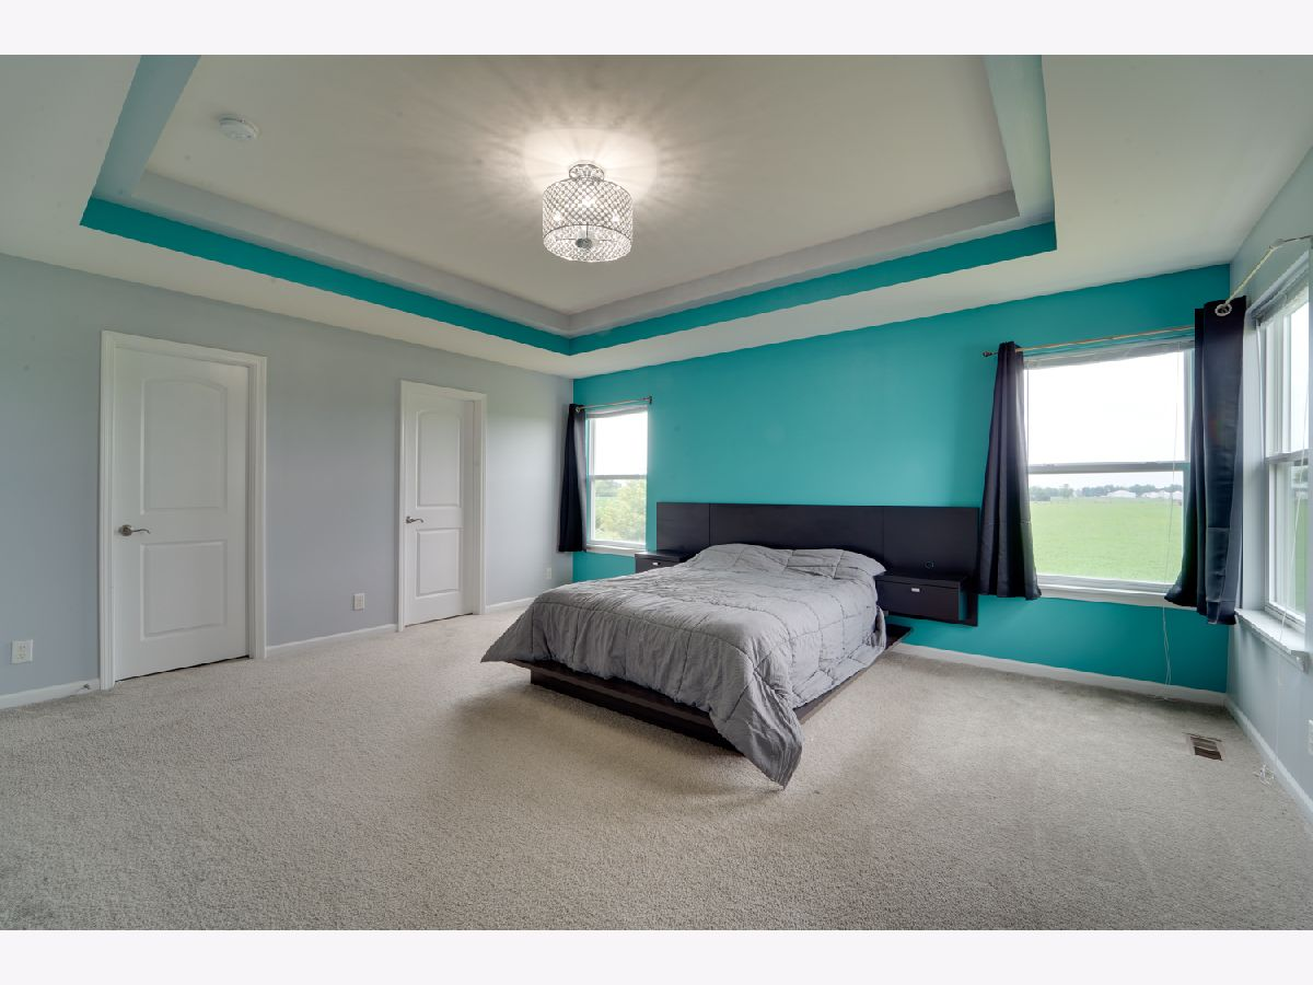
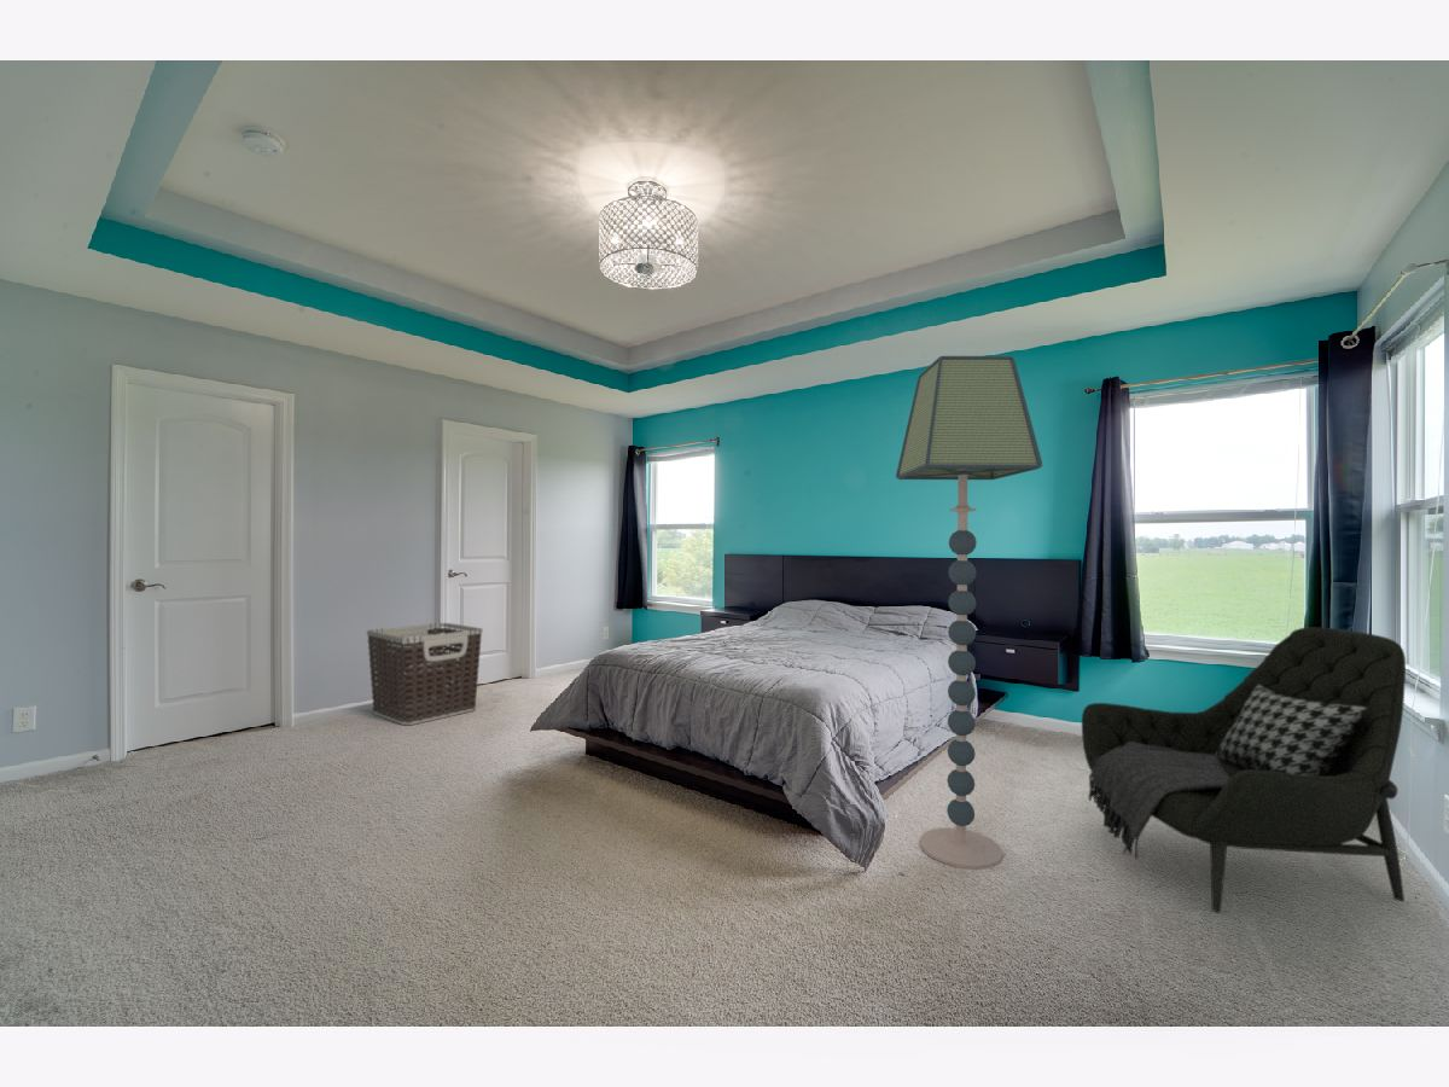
+ clothes hamper (425, 670)
+ armchair (1232, 746)
+ floor lamp (961, 606)
